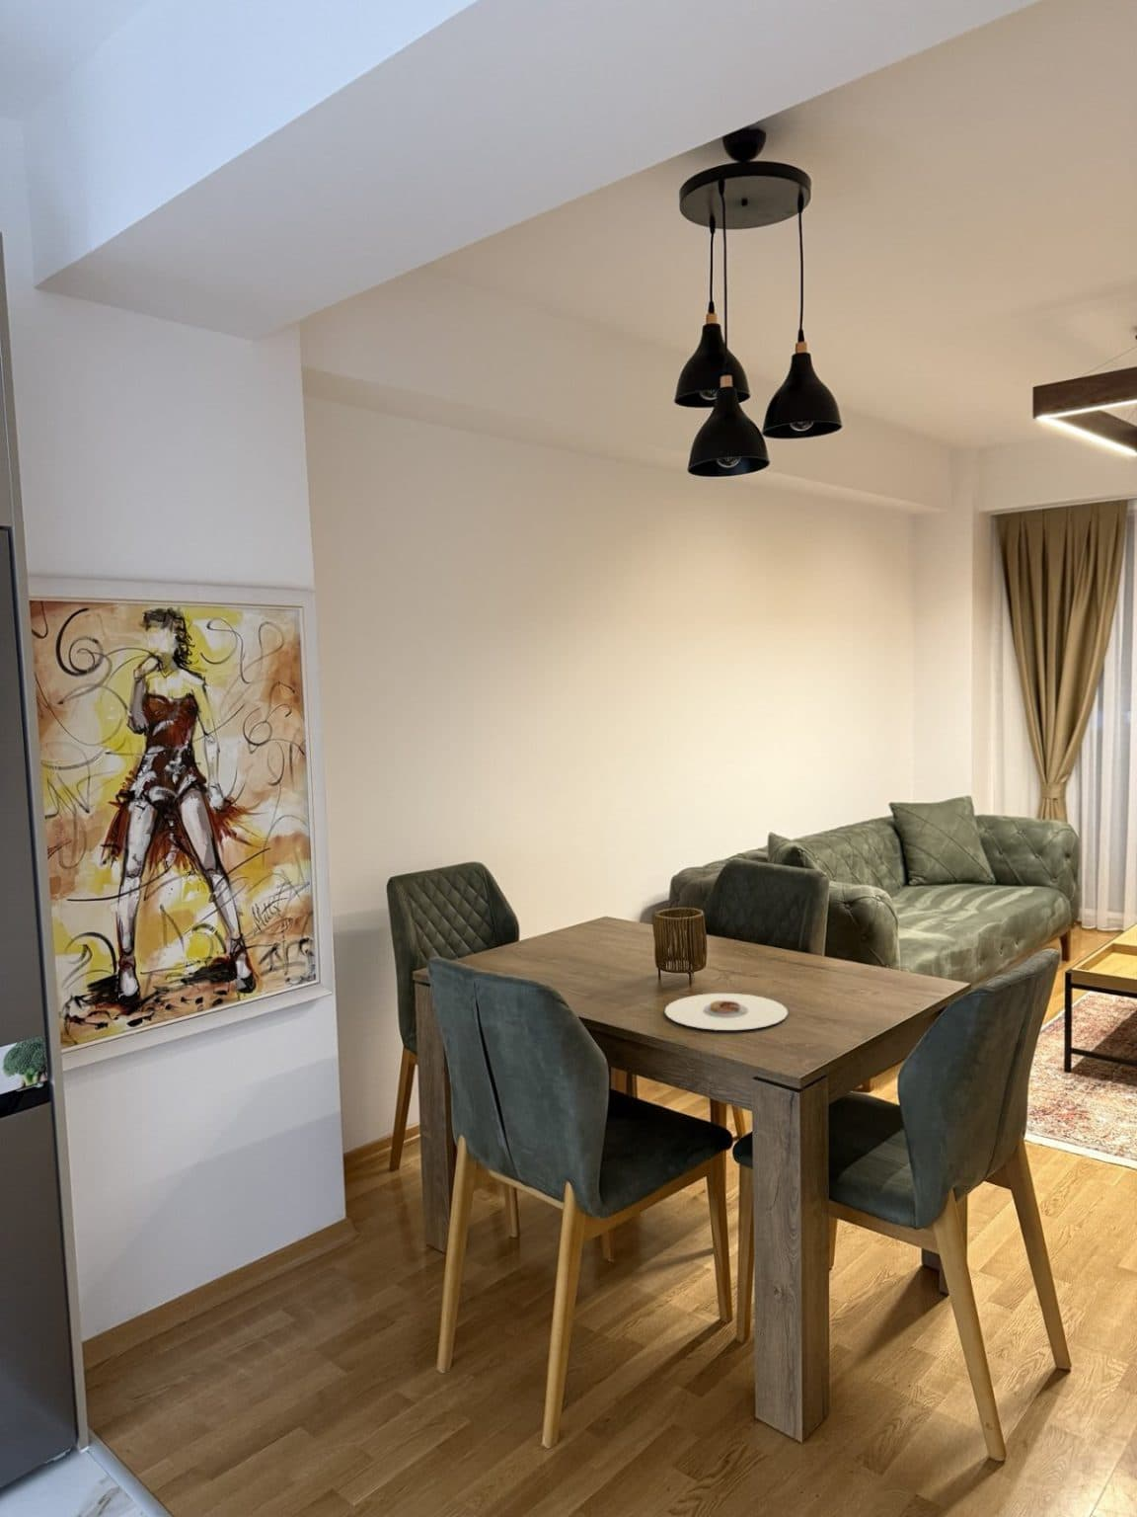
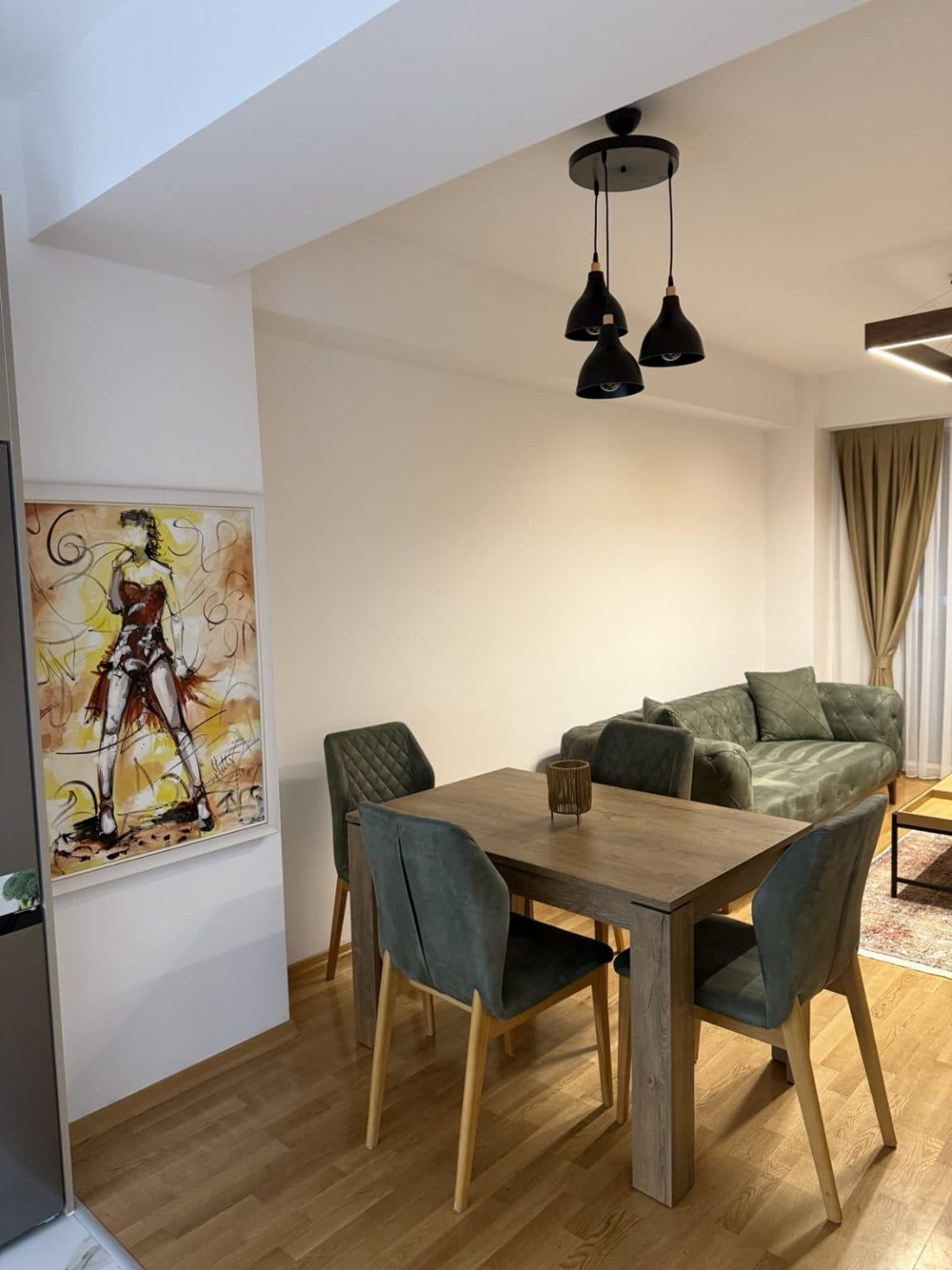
- plate (725, 1007)
